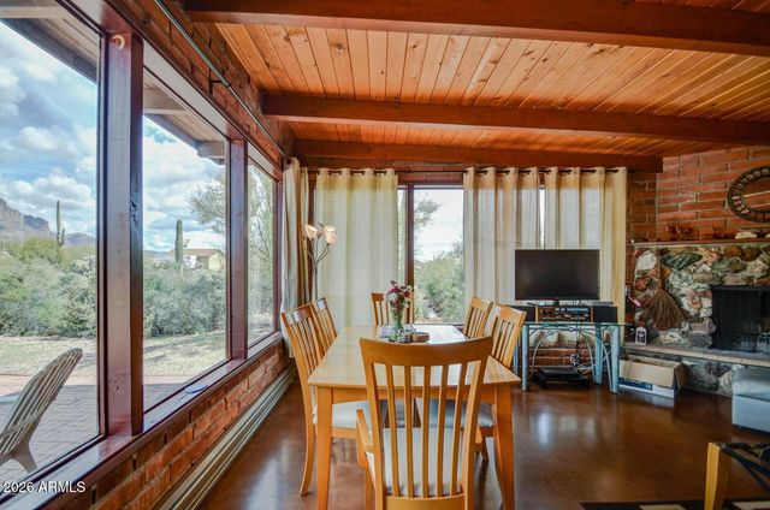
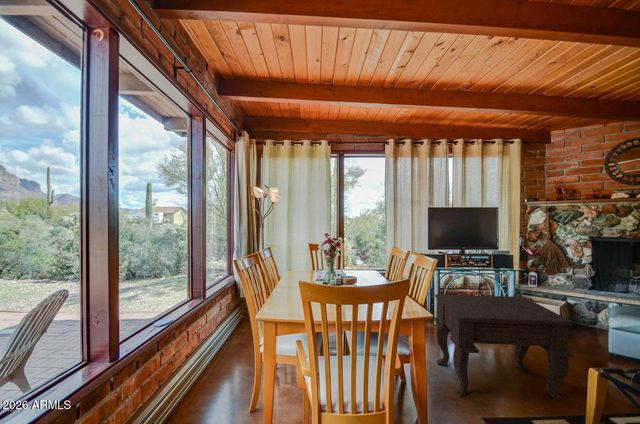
+ side table (493, 342)
